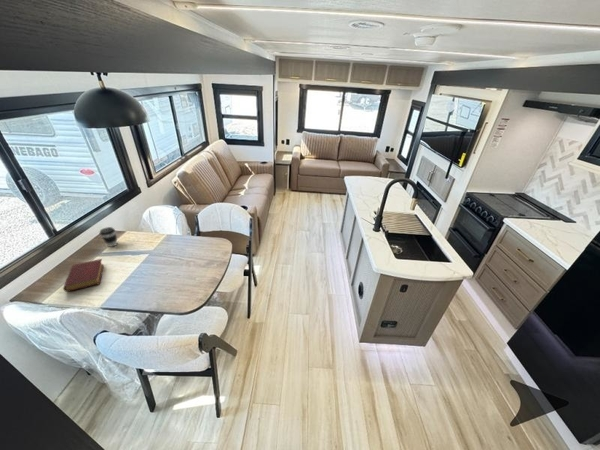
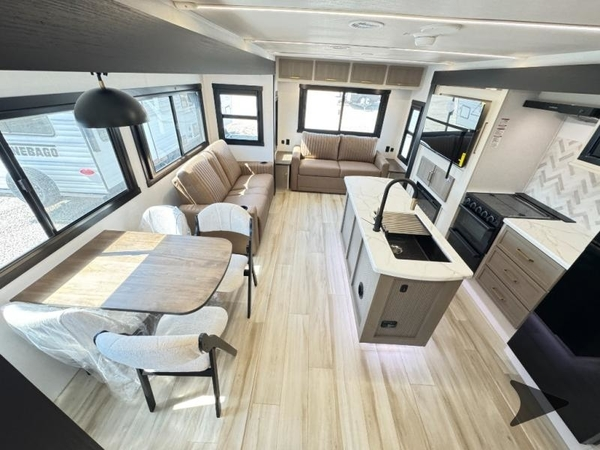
- book (85, 274)
- coffee cup (109, 237)
